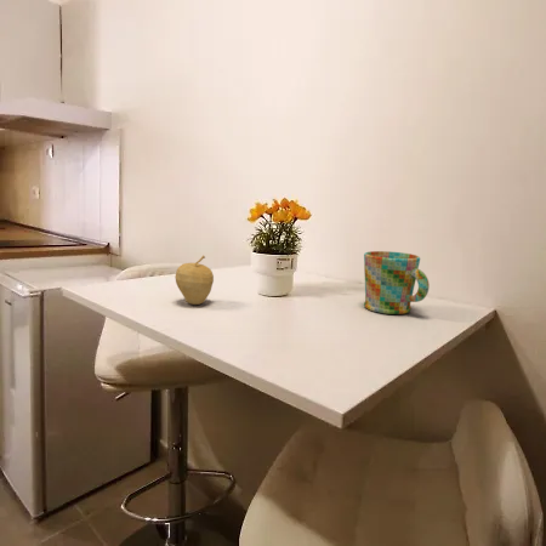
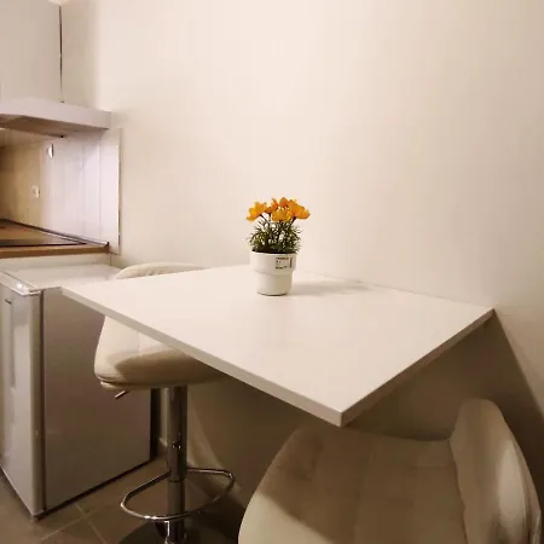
- fruit (193, 278)
- mug (394, 283)
